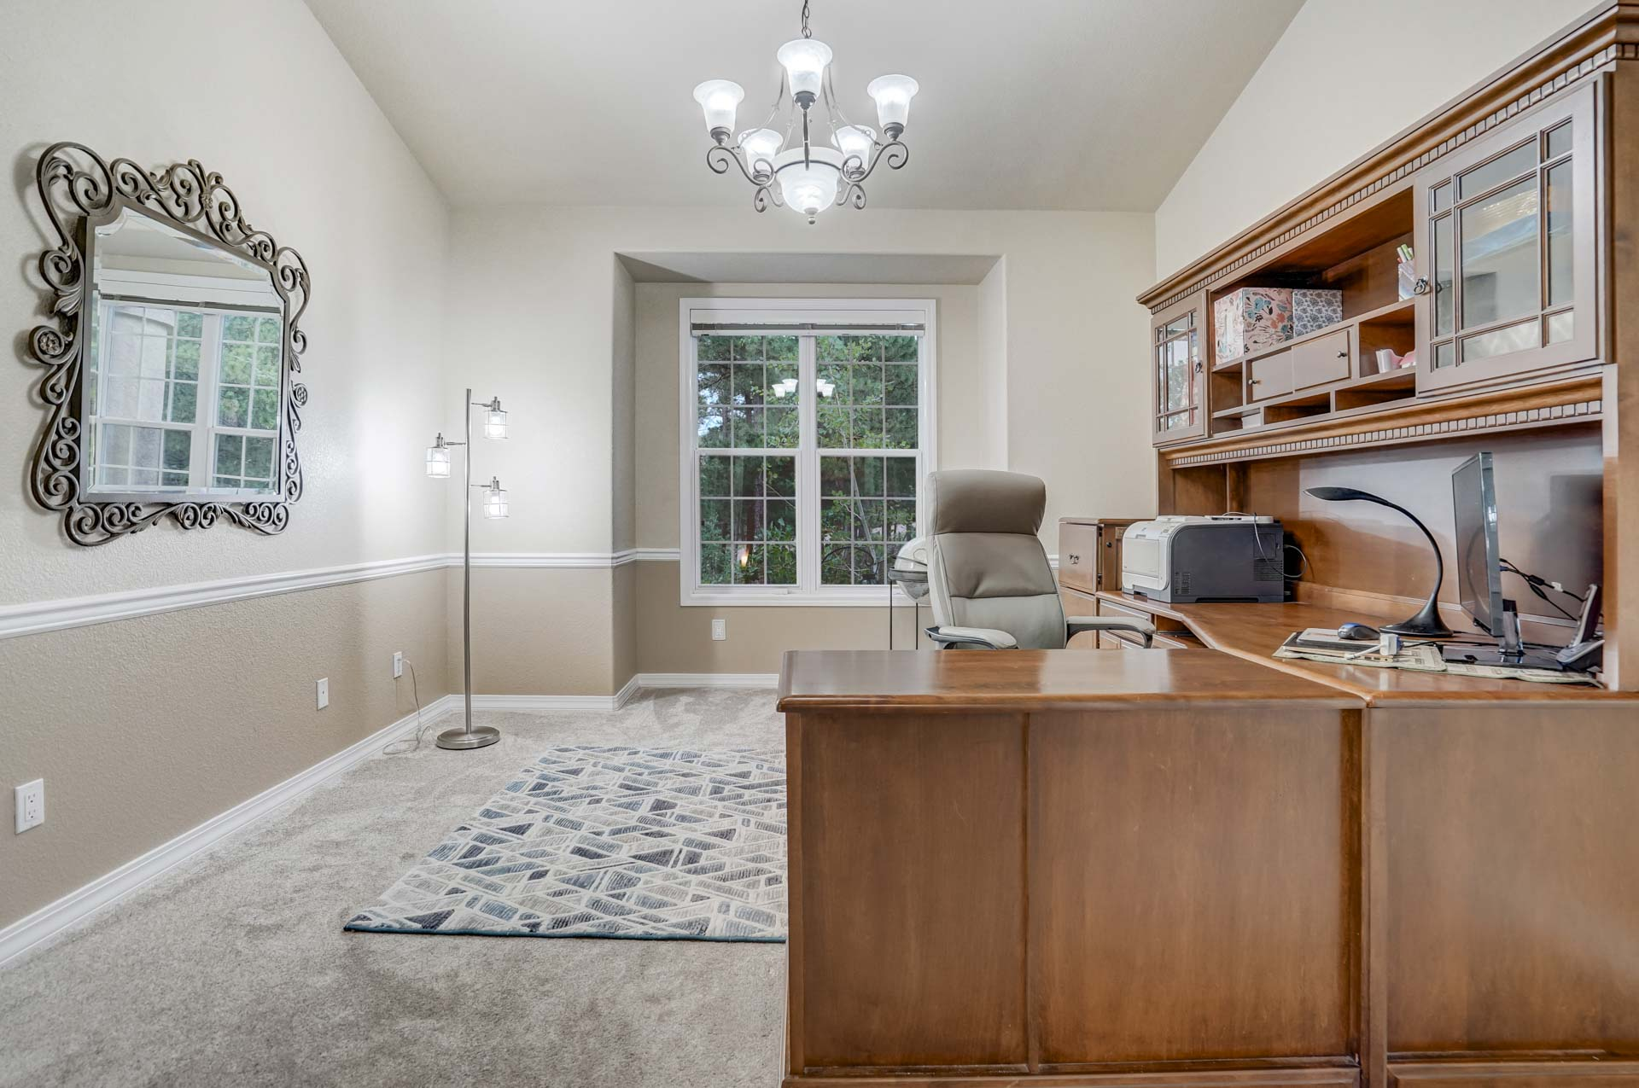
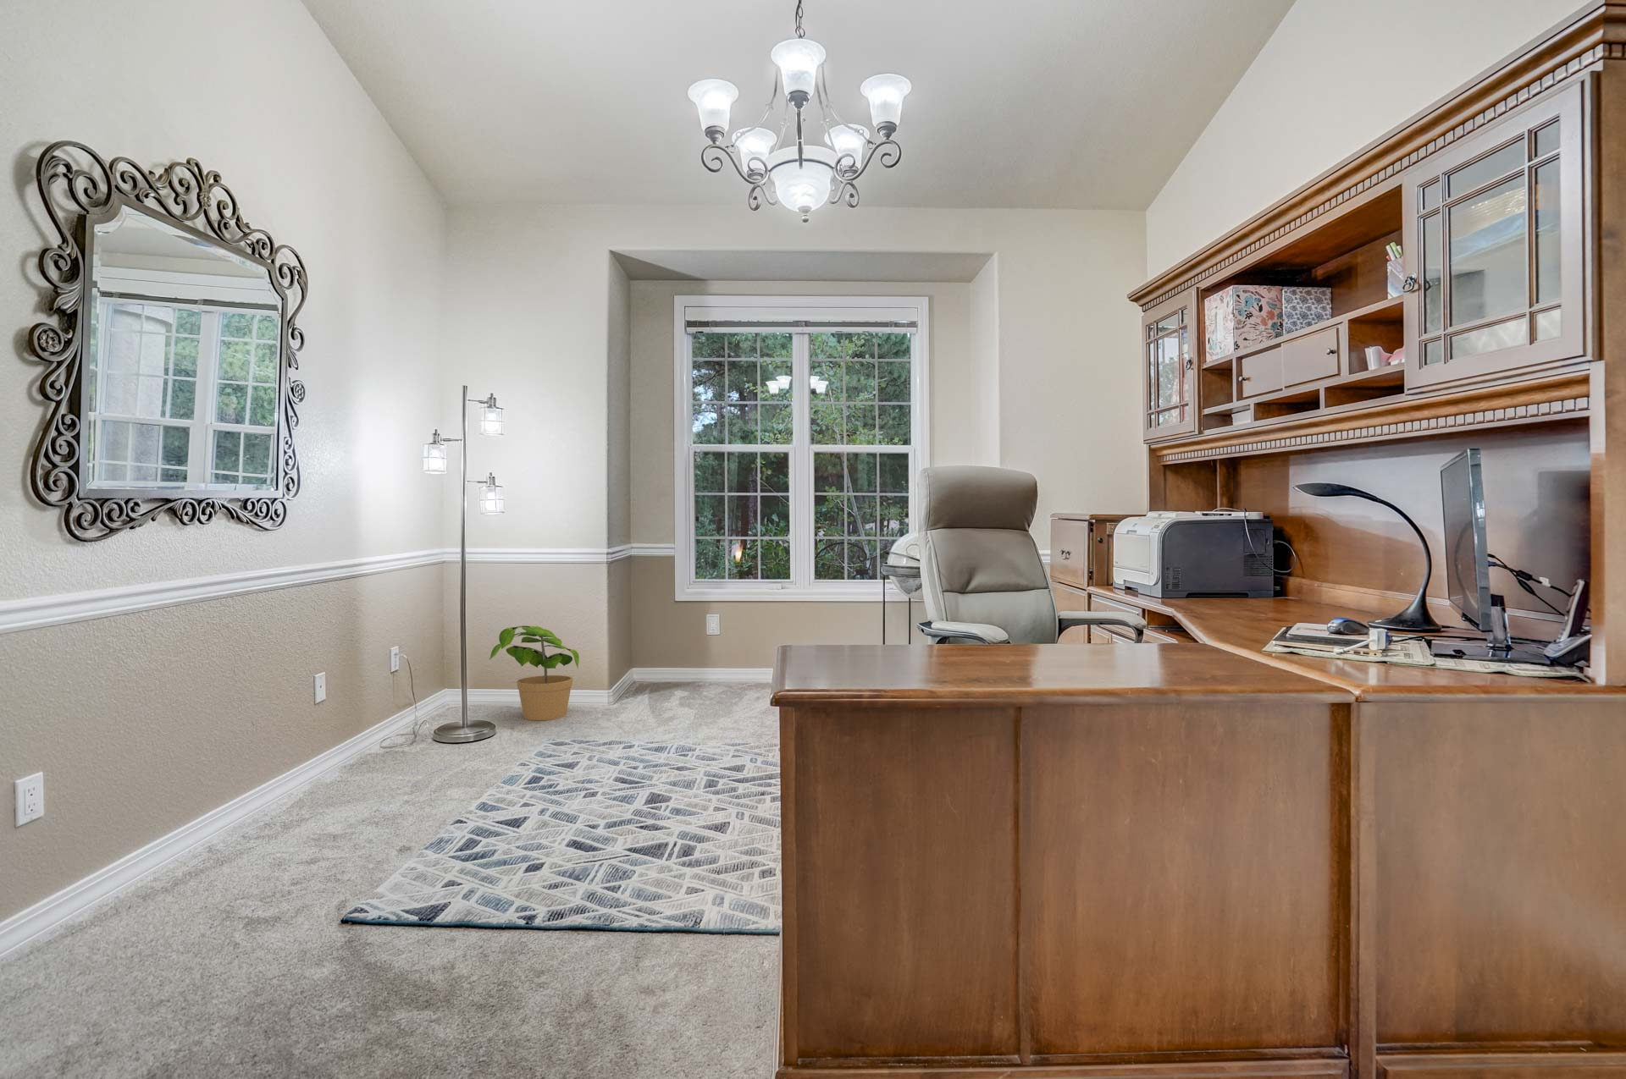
+ potted plant (526, 677)
